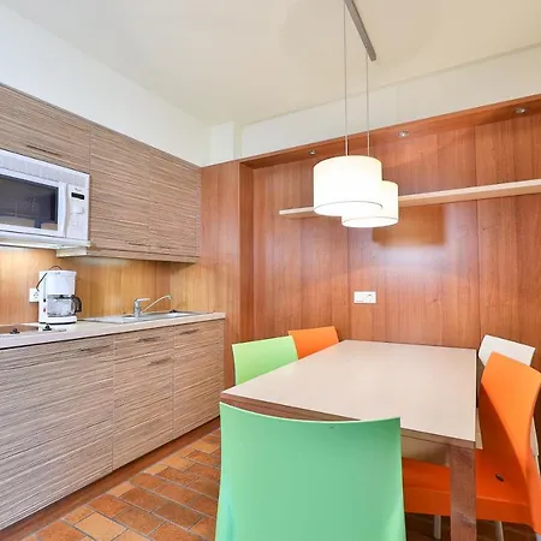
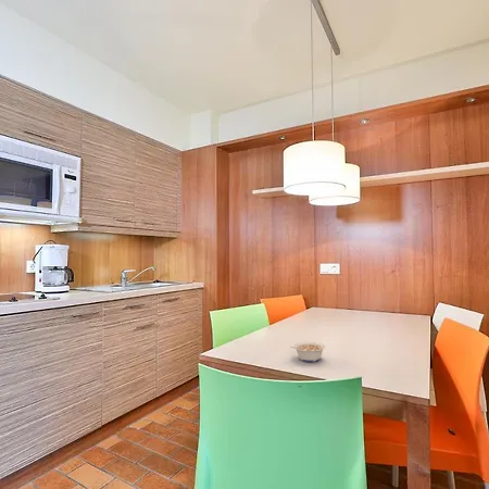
+ legume (309, 351)
